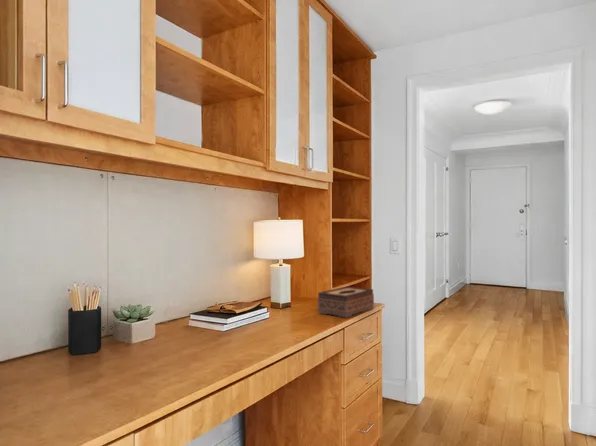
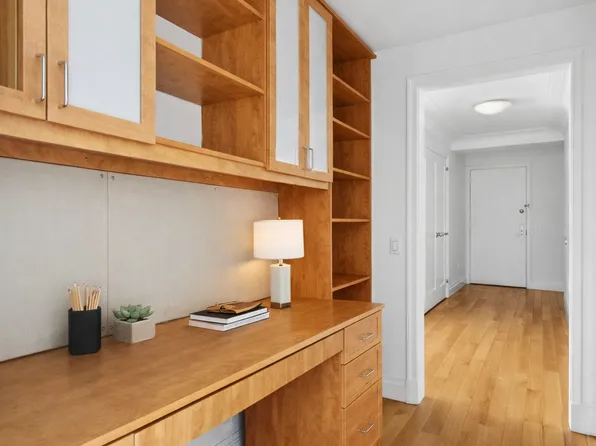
- tissue box (346, 301)
